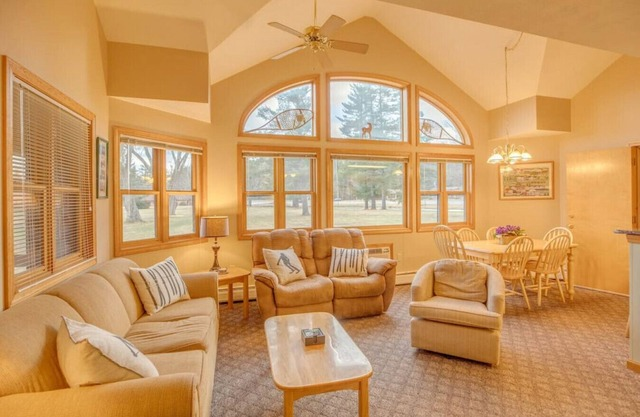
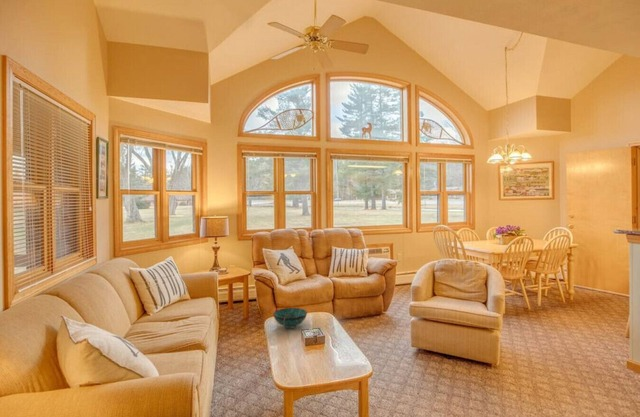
+ decorative bowl (290, 319)
